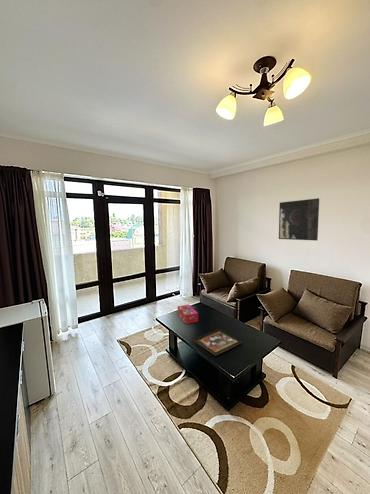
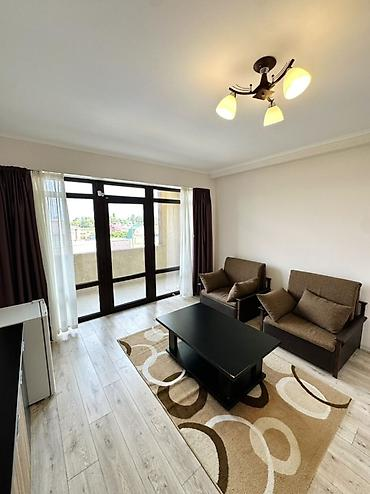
- decorative tray (217, 340)
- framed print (297, 220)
- tissue box (187, 313)
